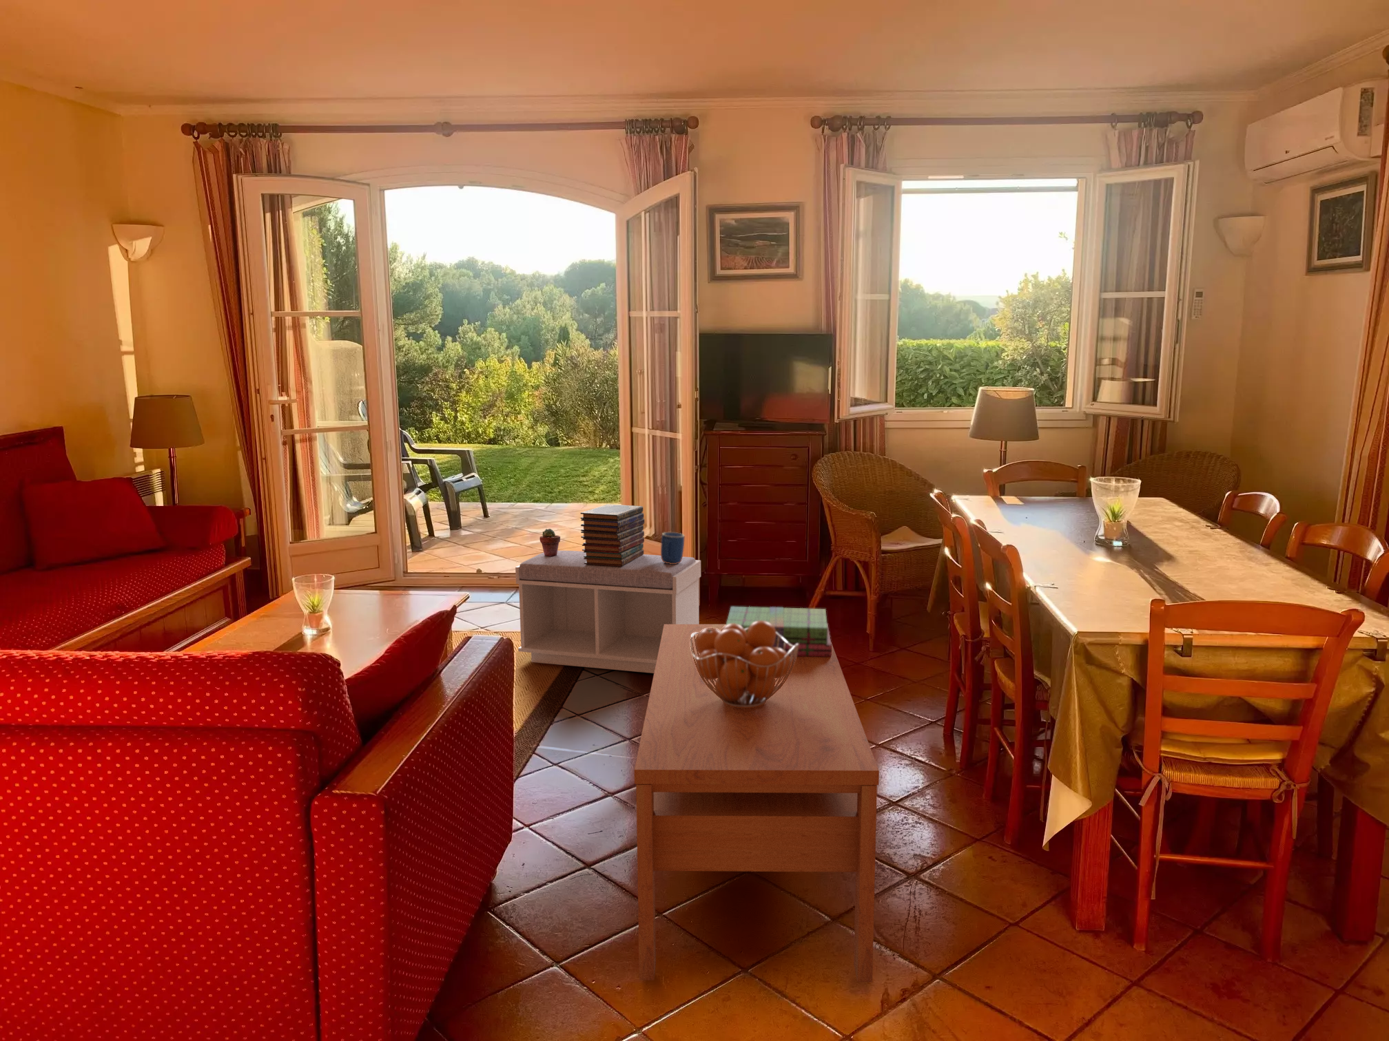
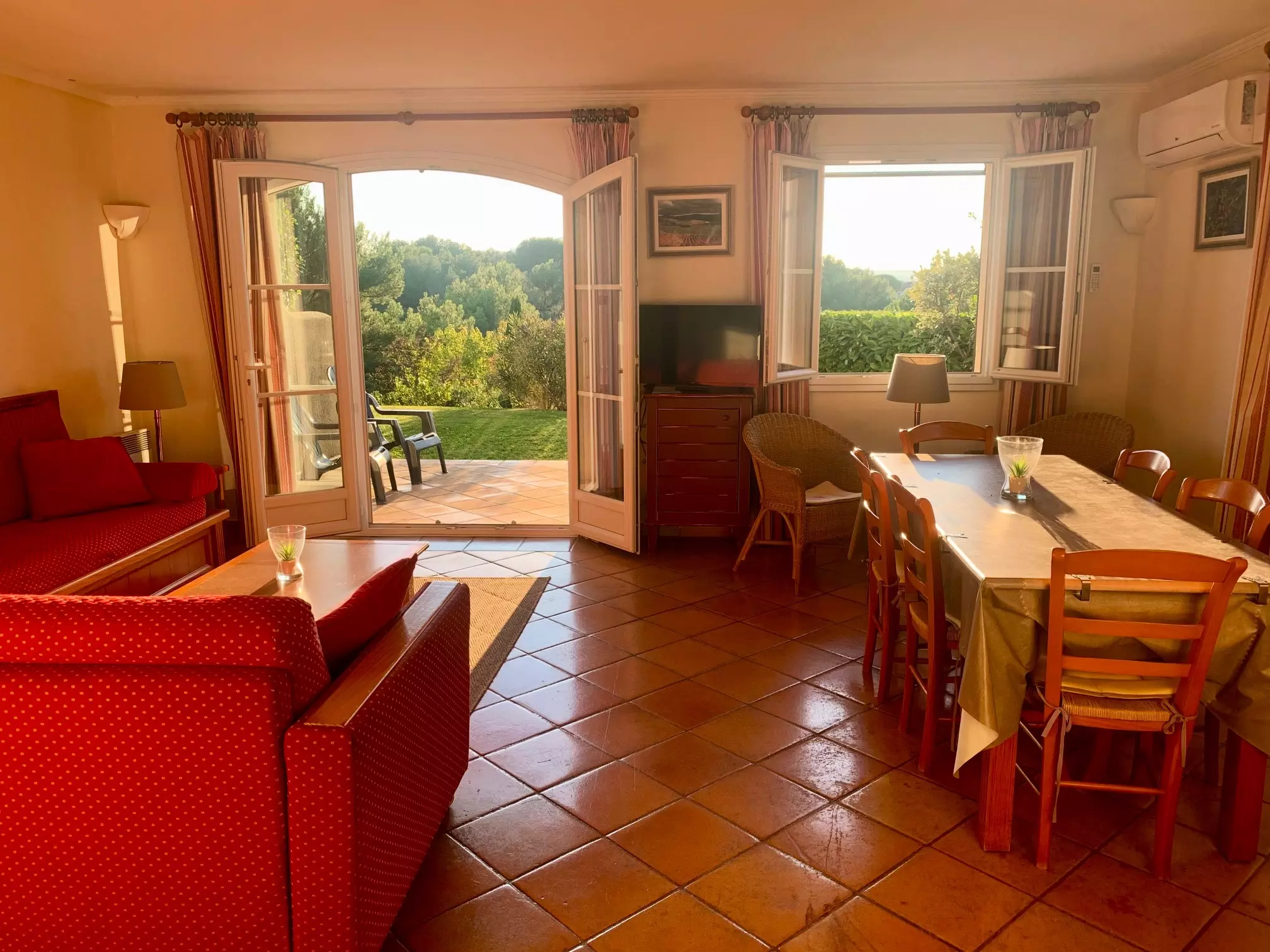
- potted succulent (550, 541)
- bench (609, 608)
- book stack (612, 534)
- coffee table (748, 769)
- mug (669, 548)
- stack of books (777, 630)
- fruit basket (744, 660)
